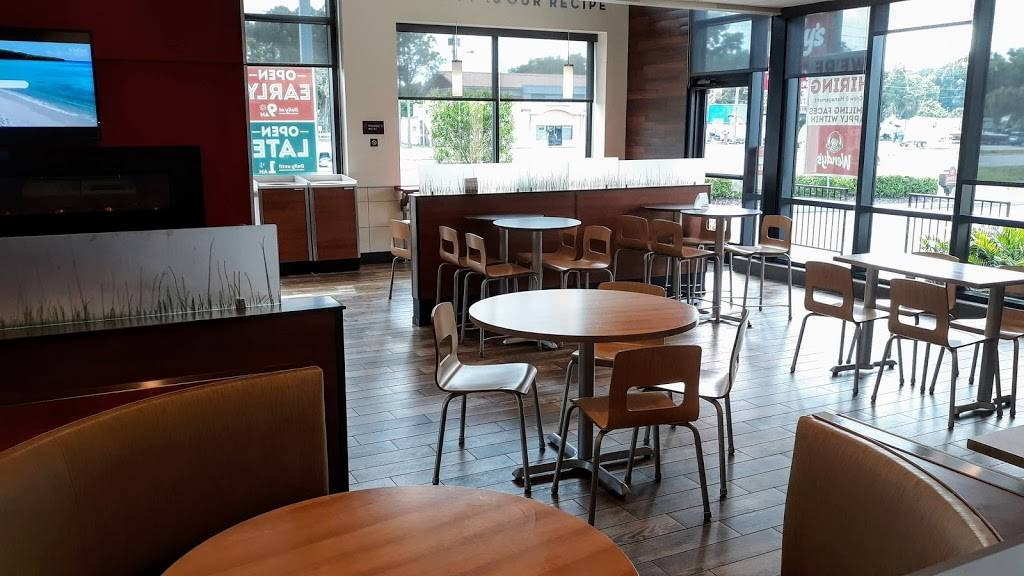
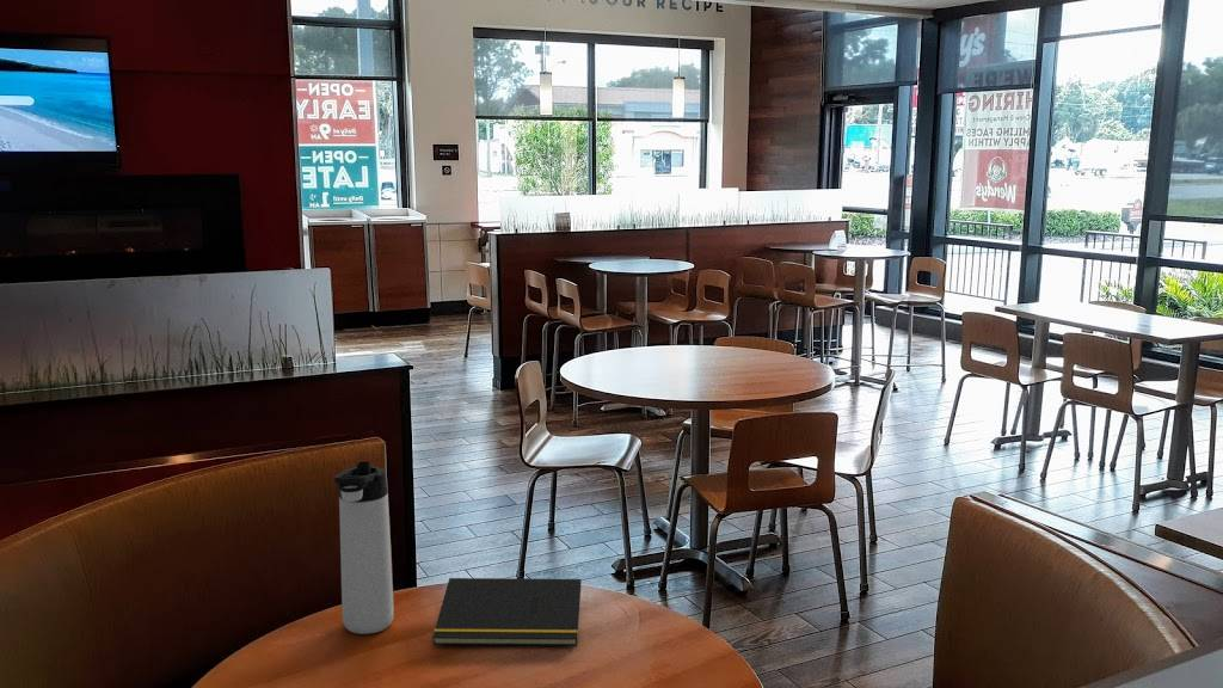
+ notepad (510, 609)
+ thermos bottle (361, 549)
